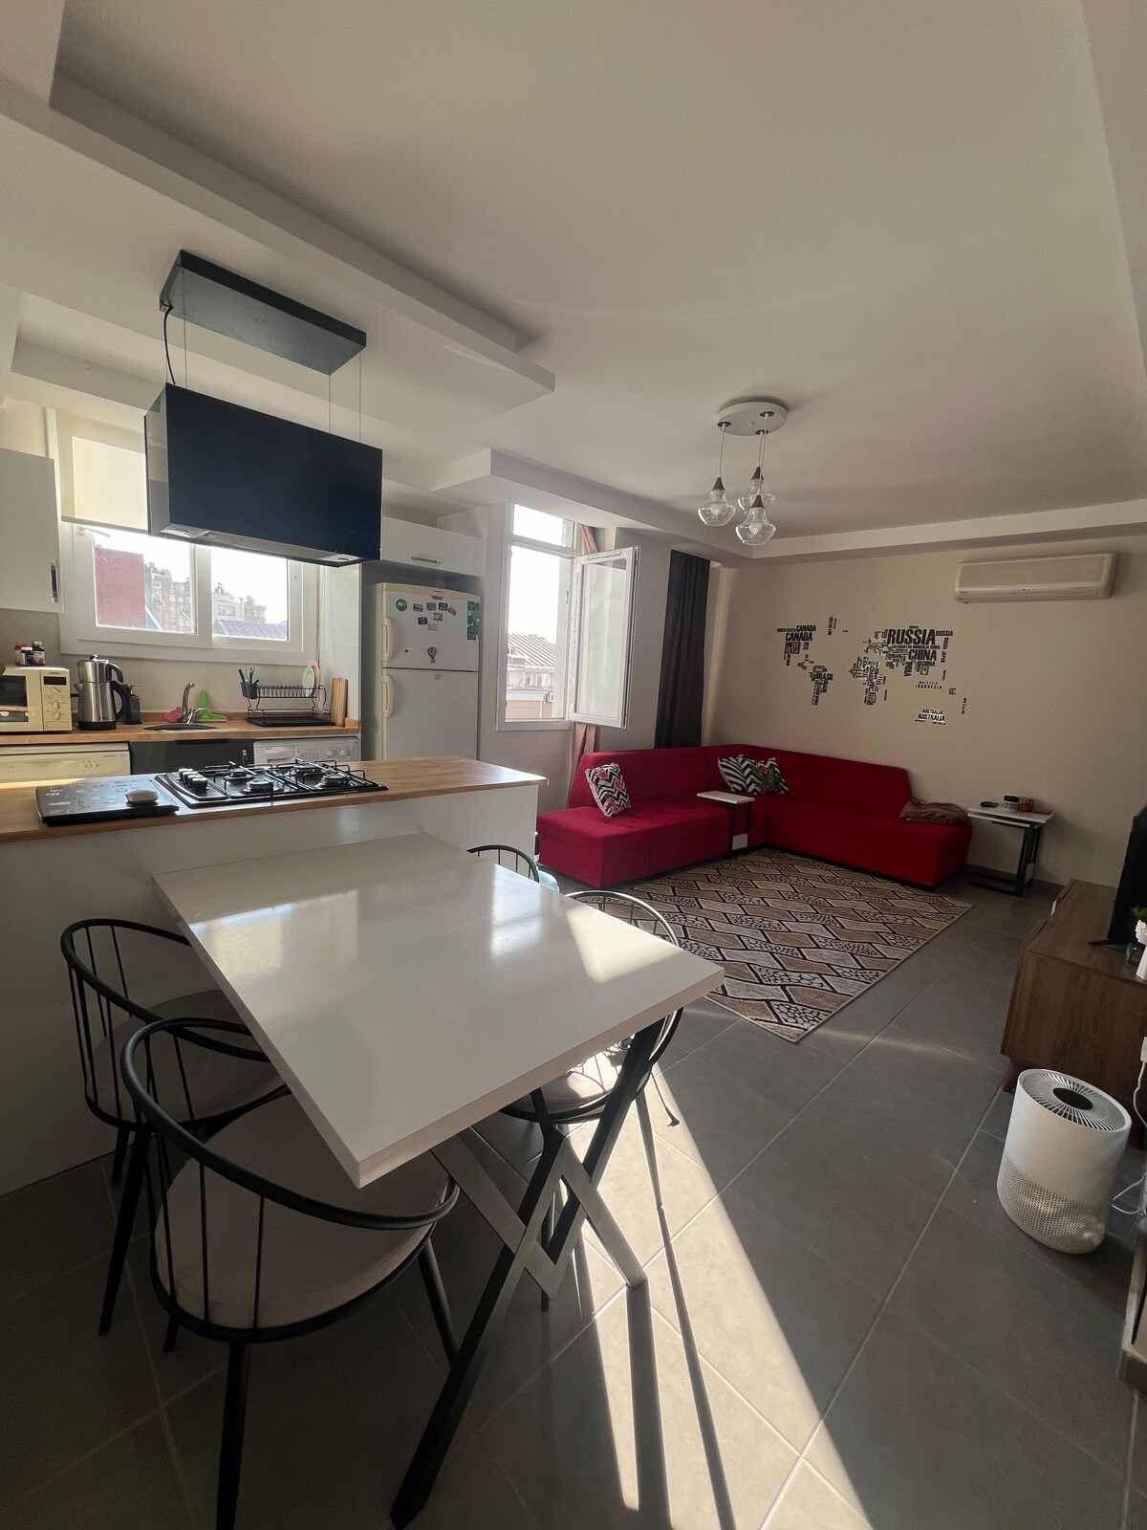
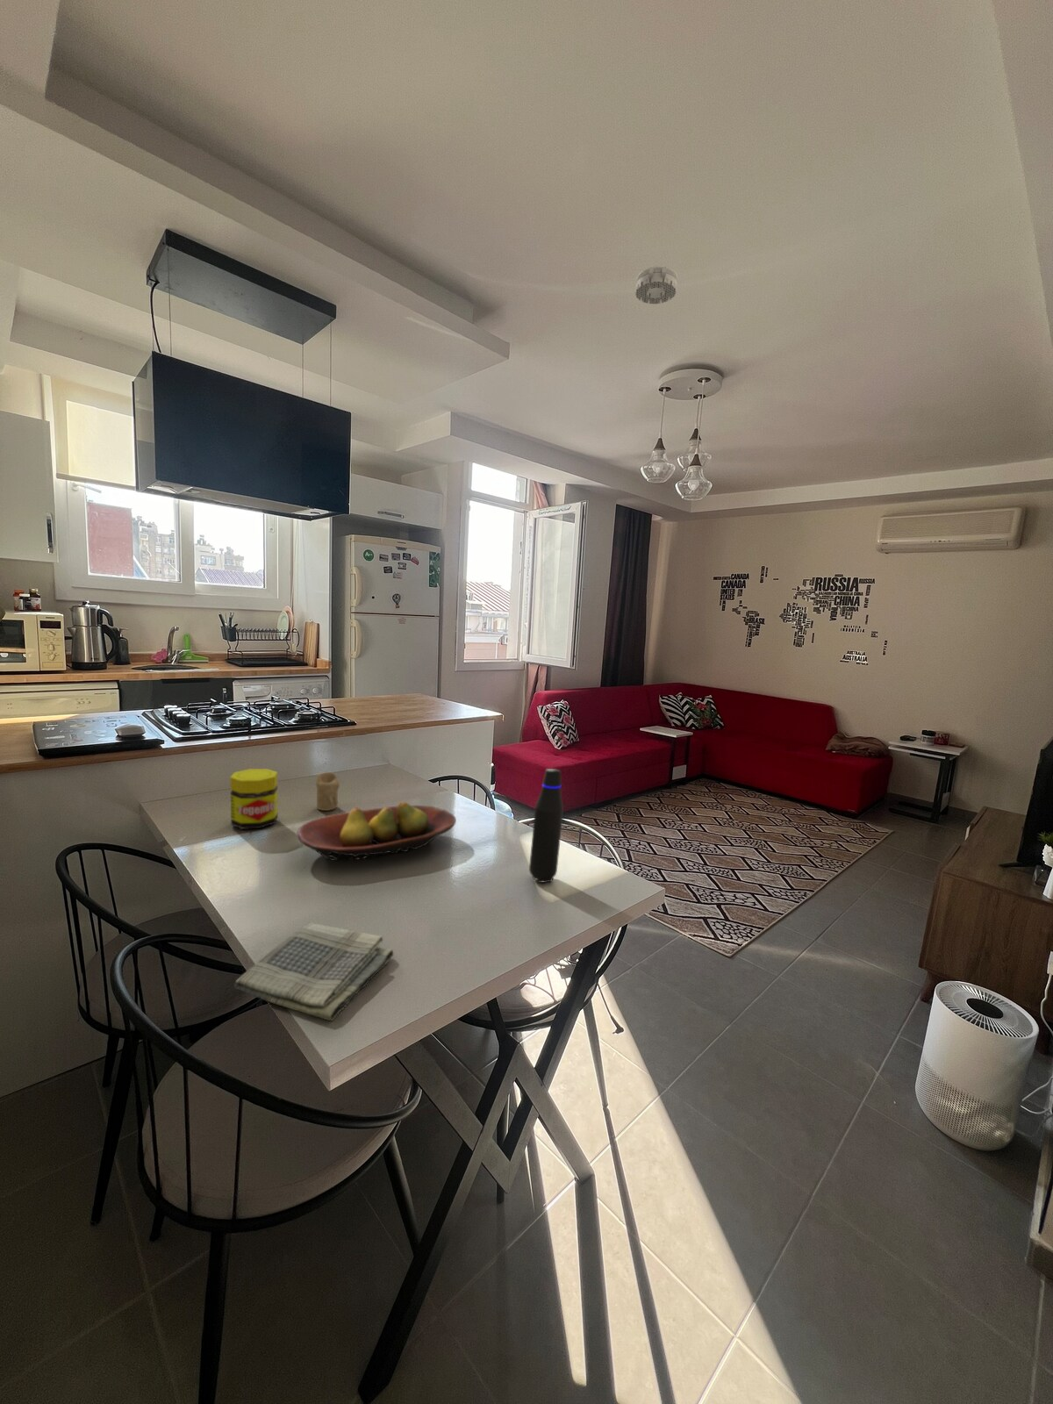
+ candle (327, 792)
+ water bottle (546, 825)
+ jar (254, 798)
+ smoke detector (656, 284)
+ dish towel (320, 964)
+ fruit bowl (380, 826)
